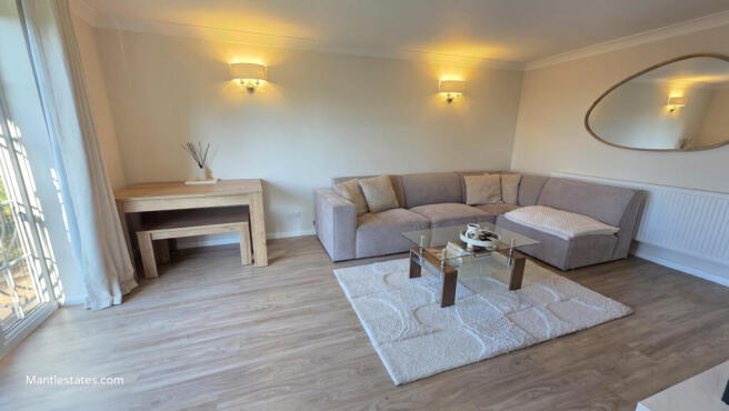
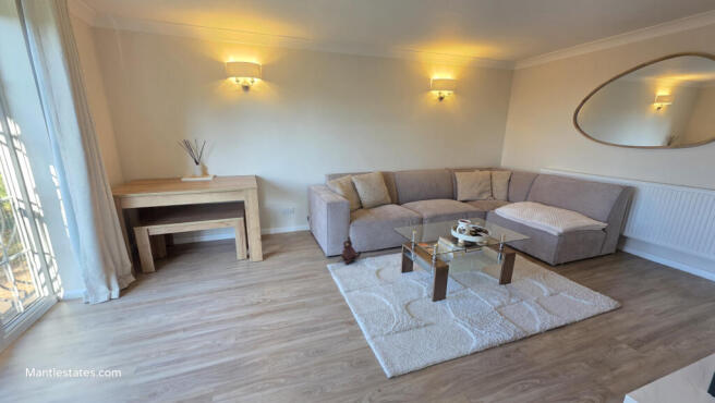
+ plush toy (351, 248)
